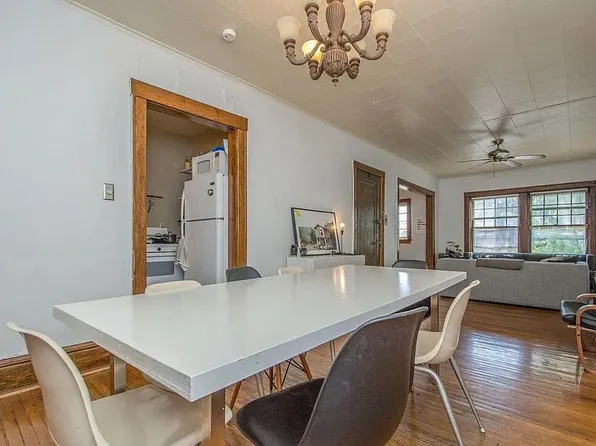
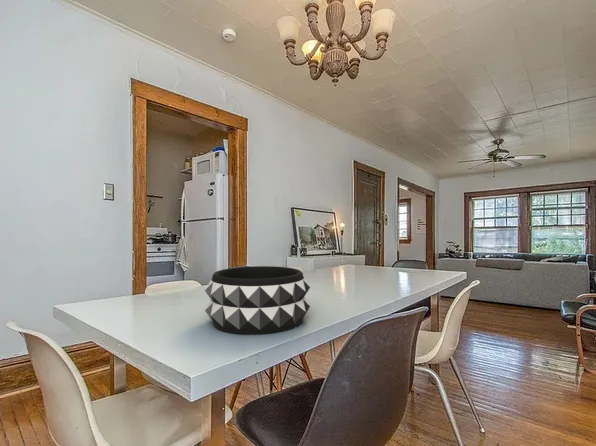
+ decorative bowl (258, 296)
